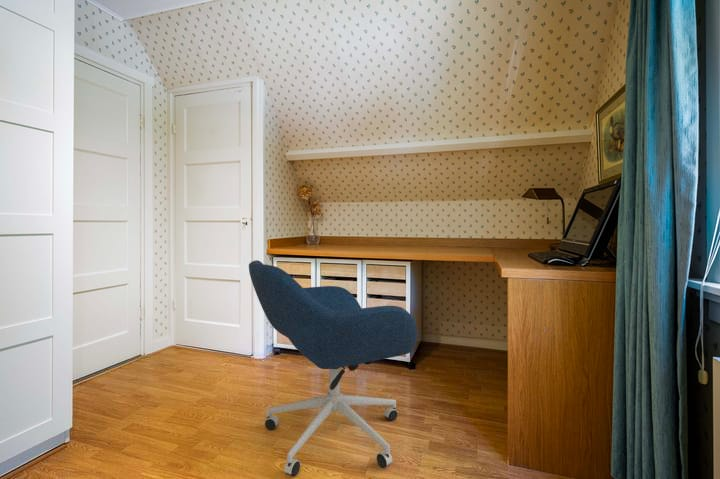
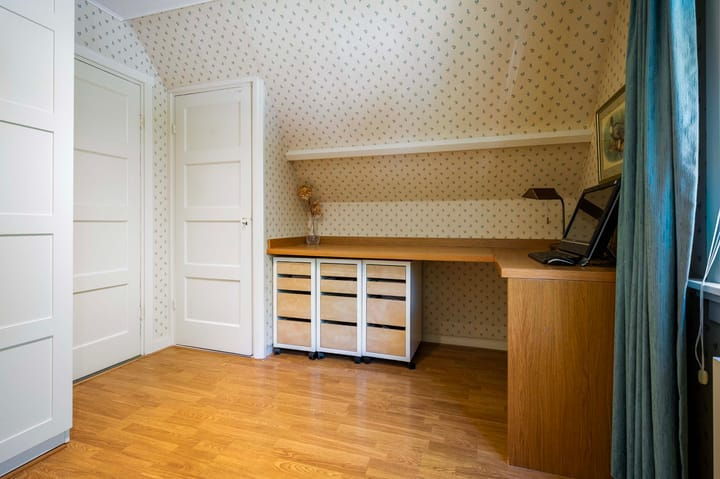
- office chair (330, 348)
